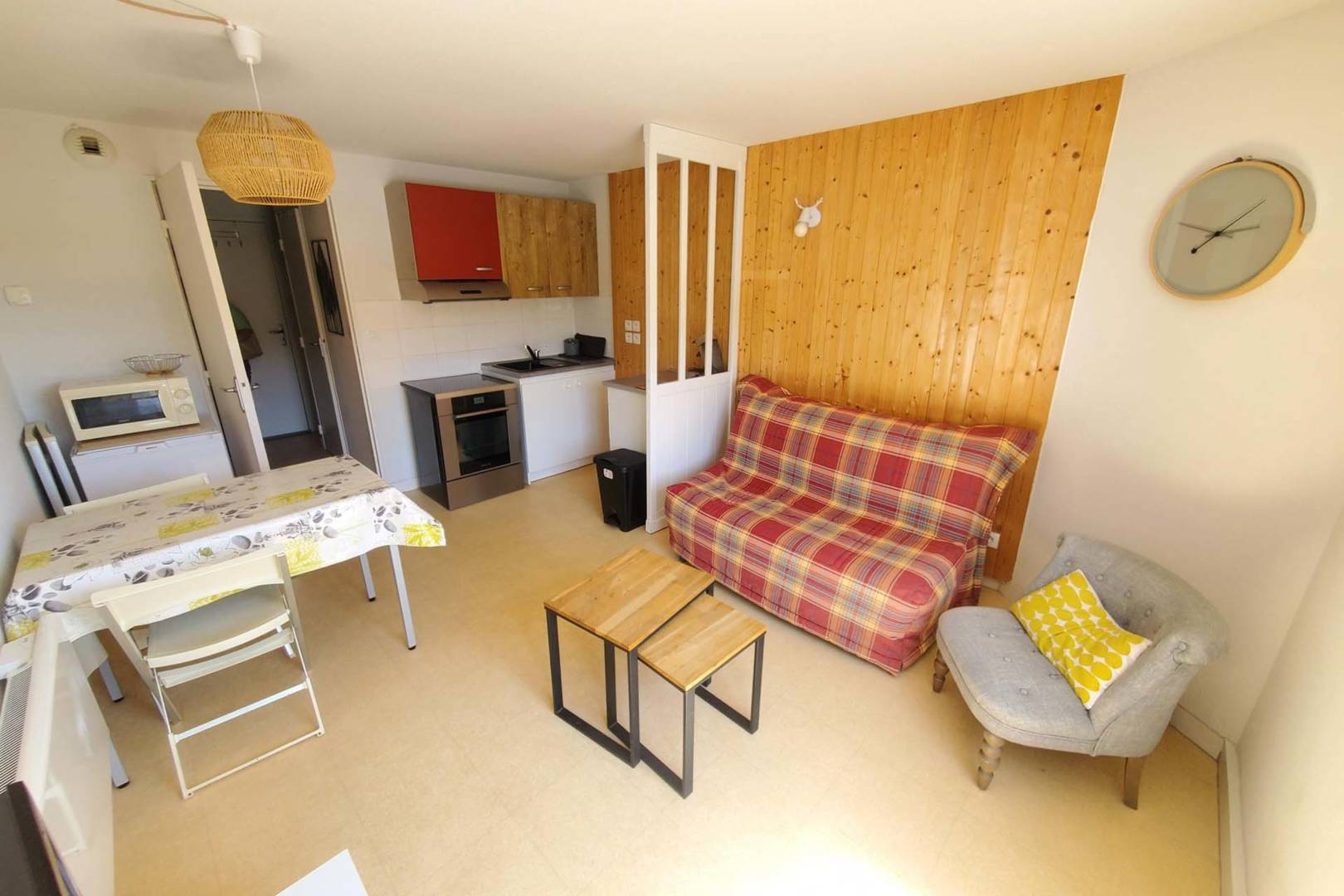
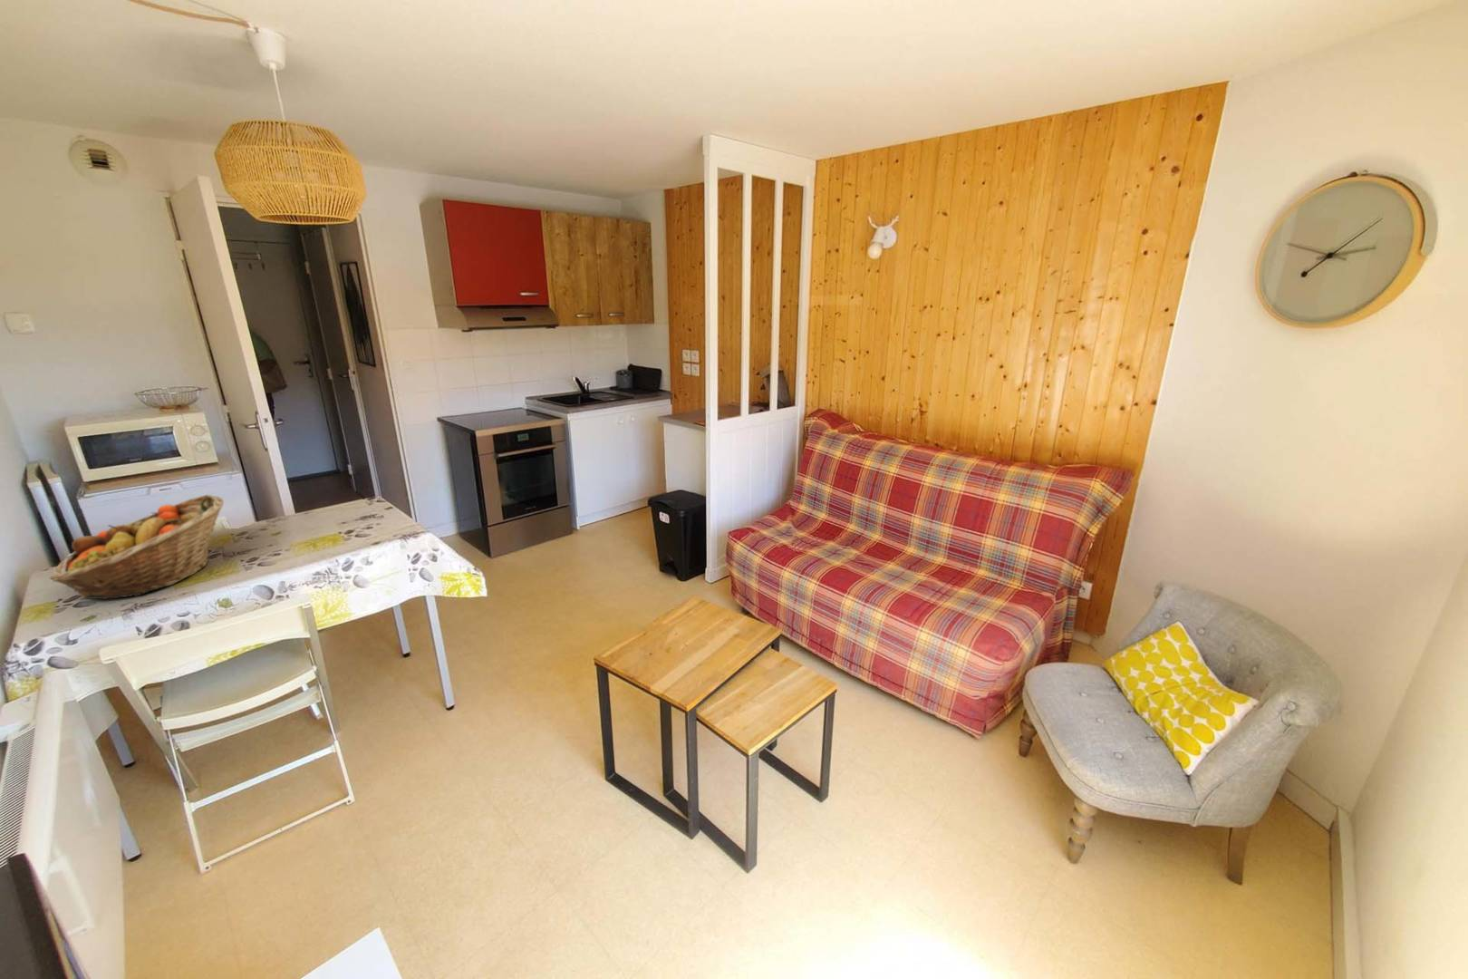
+ fruit basket (146, 543)
